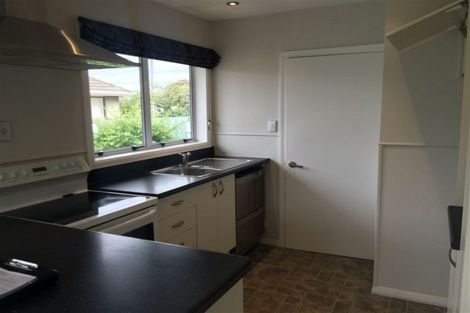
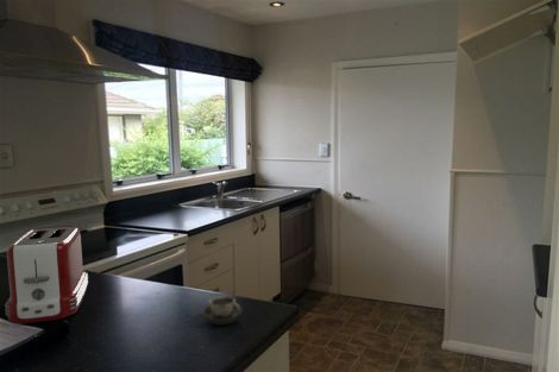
+ toaster (49, 267)
+ cup (222, 309)
